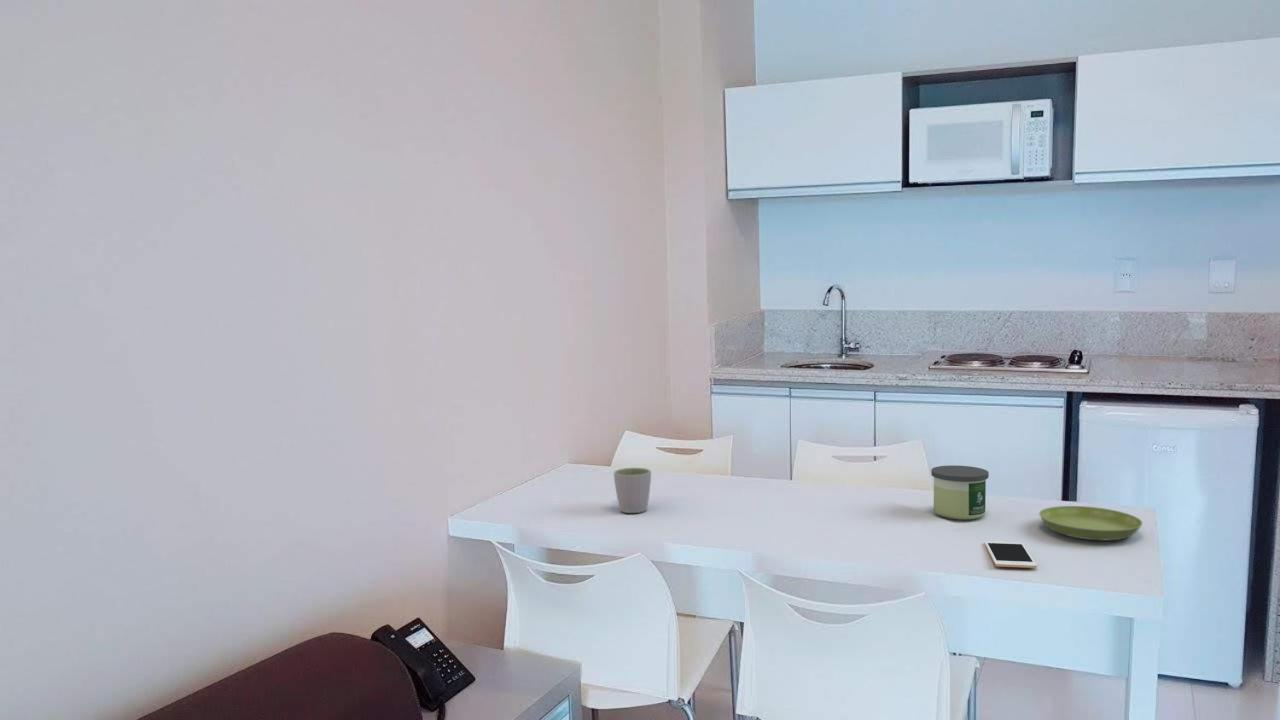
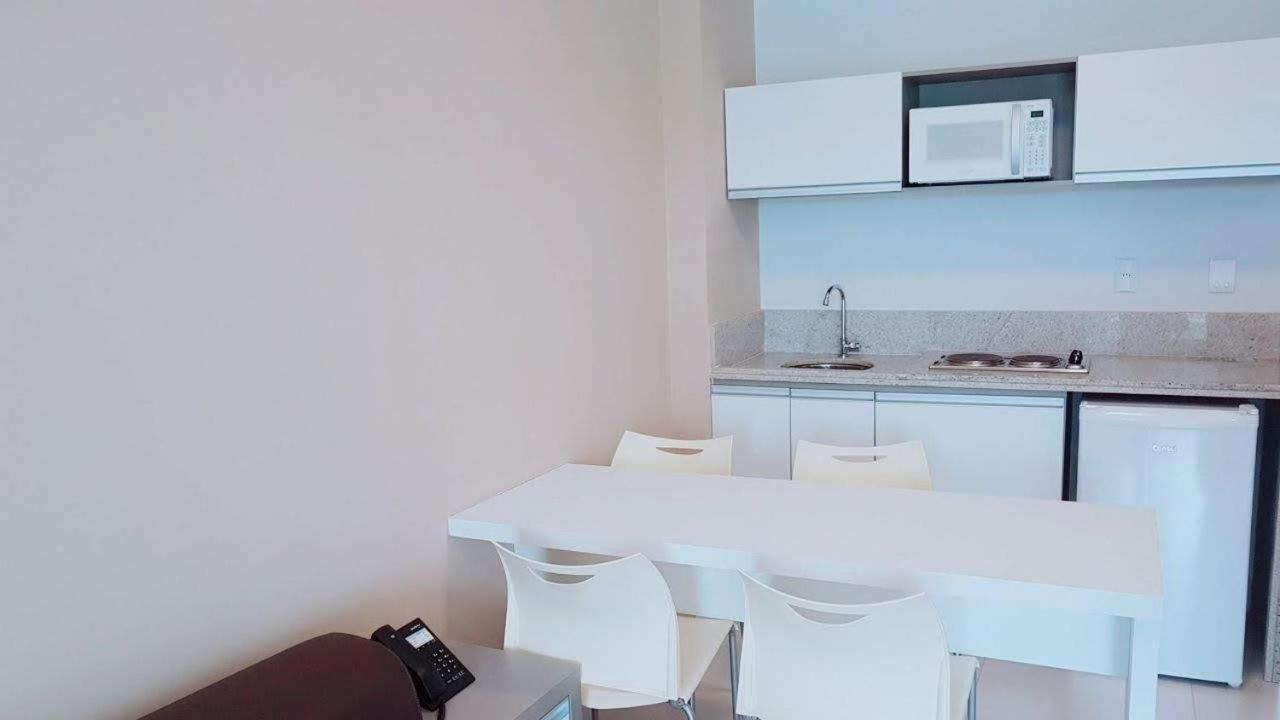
- candle (959, 492)
- saucer (1089, 524)
- mug (629, 489)
- cell phone (1009, 554)
